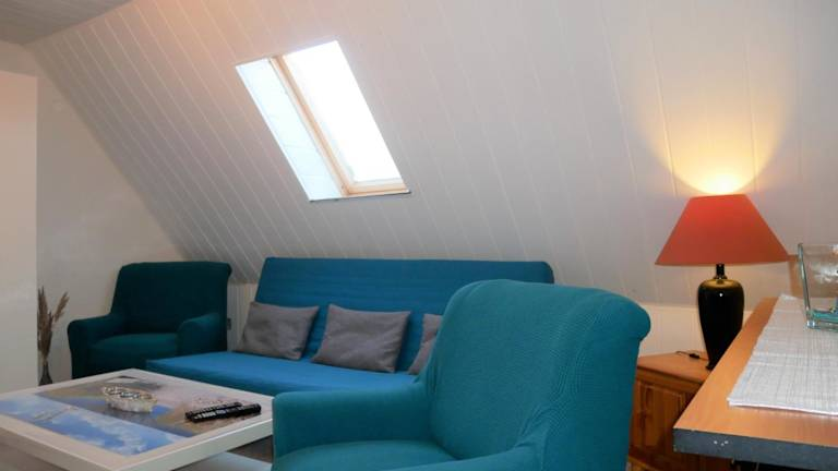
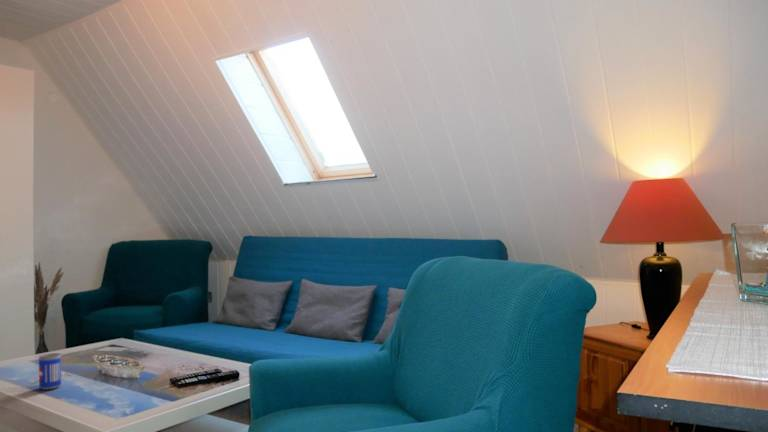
+ beer can (50, 371)
